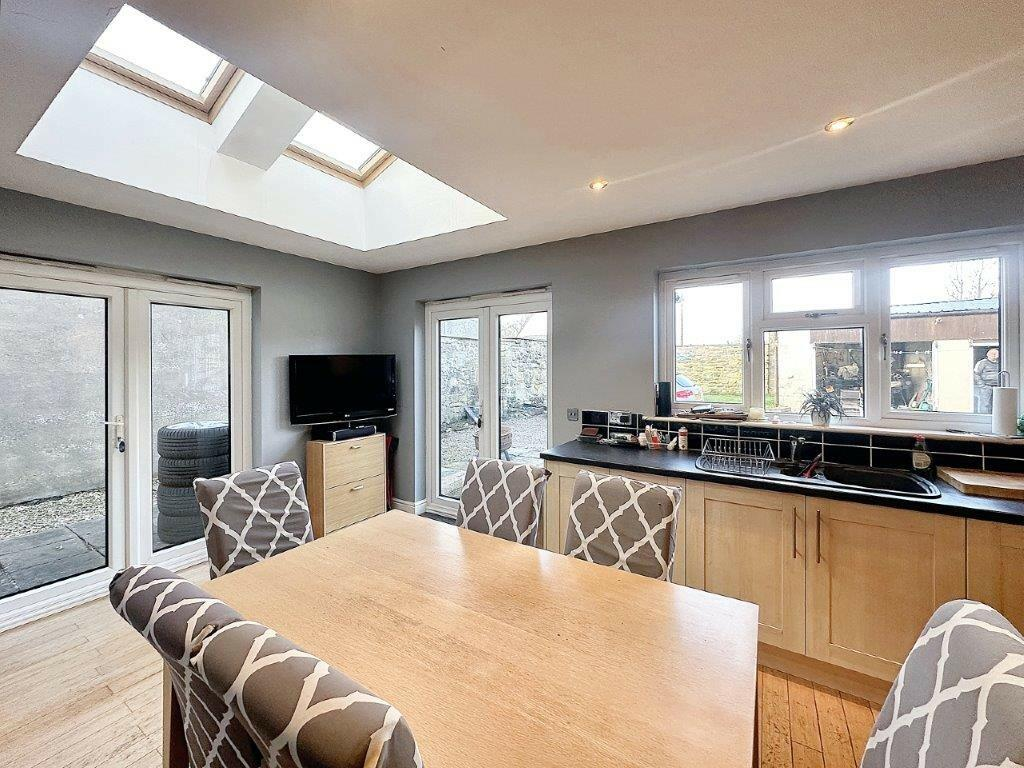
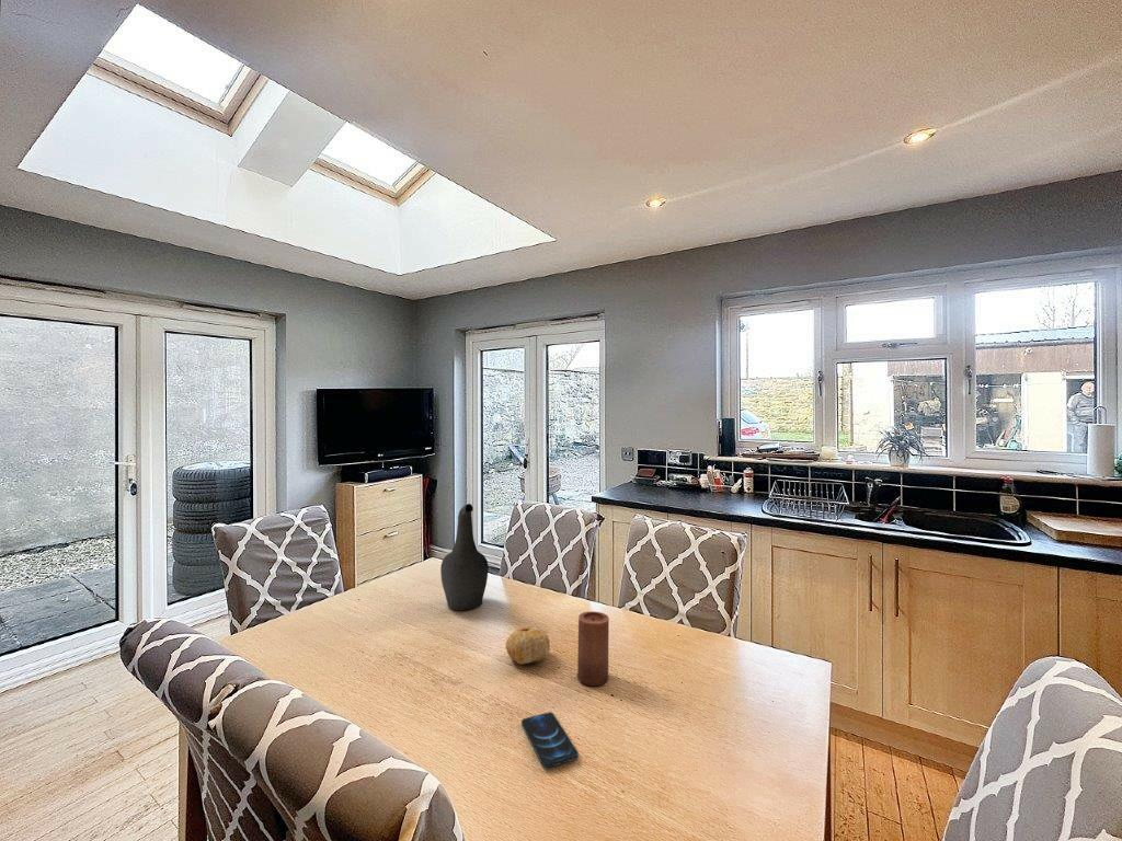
+ candle (593, 647)
+ fruit (528, 643)
+ smartphone (548, 737)
+ decorative vase (465, 552)
